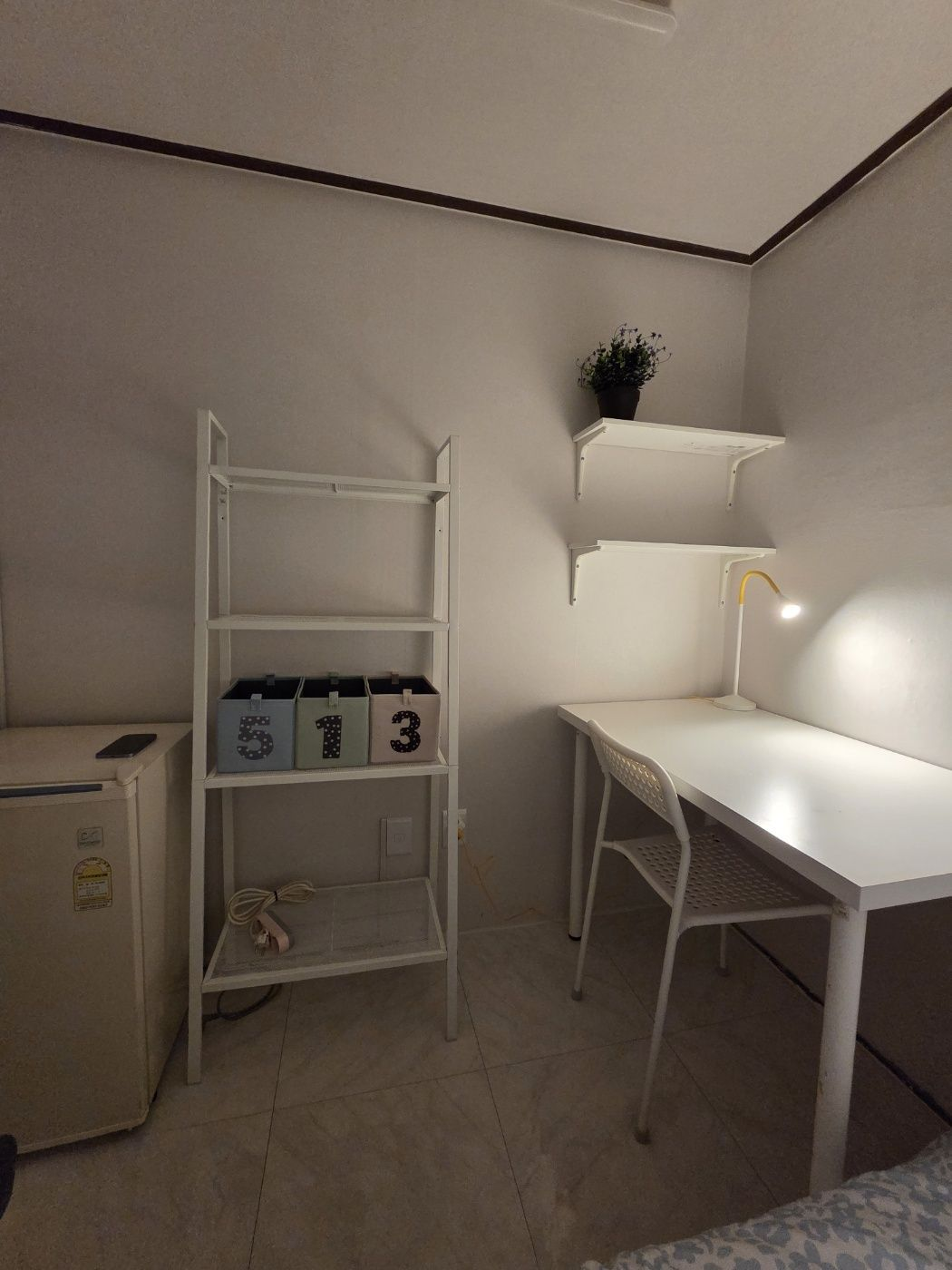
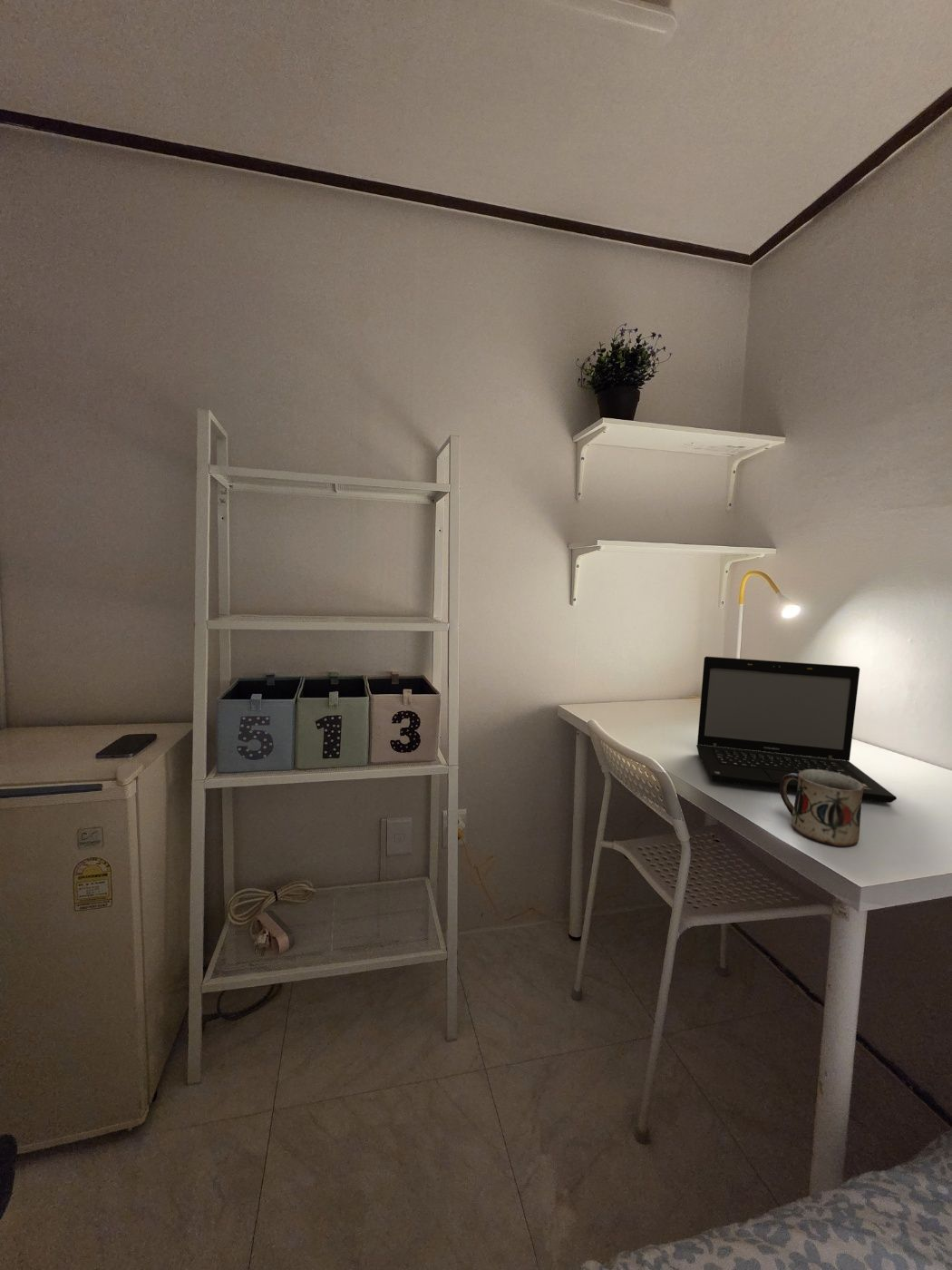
+ laptop (788, 722)
+ mug (821, 804)
